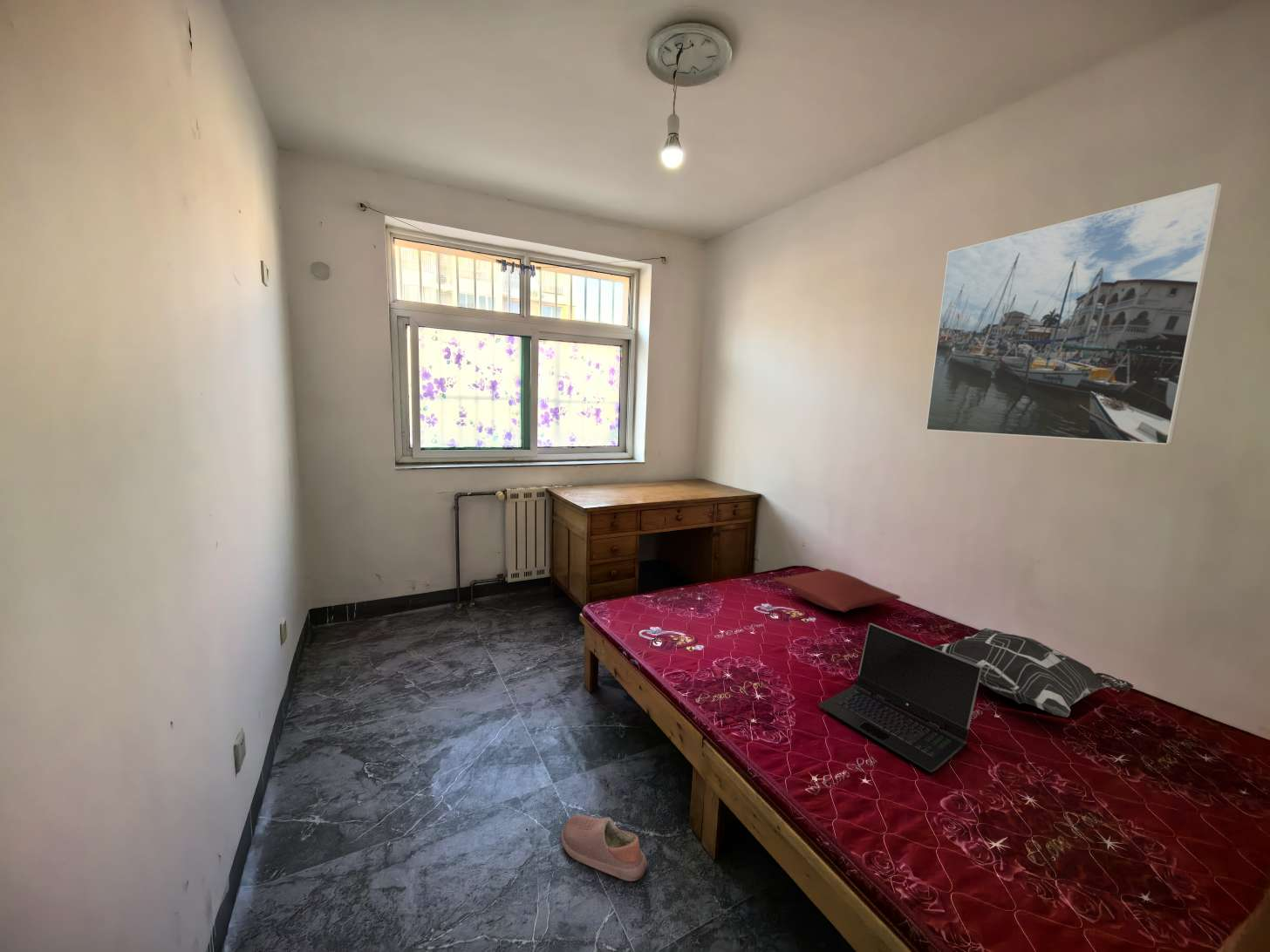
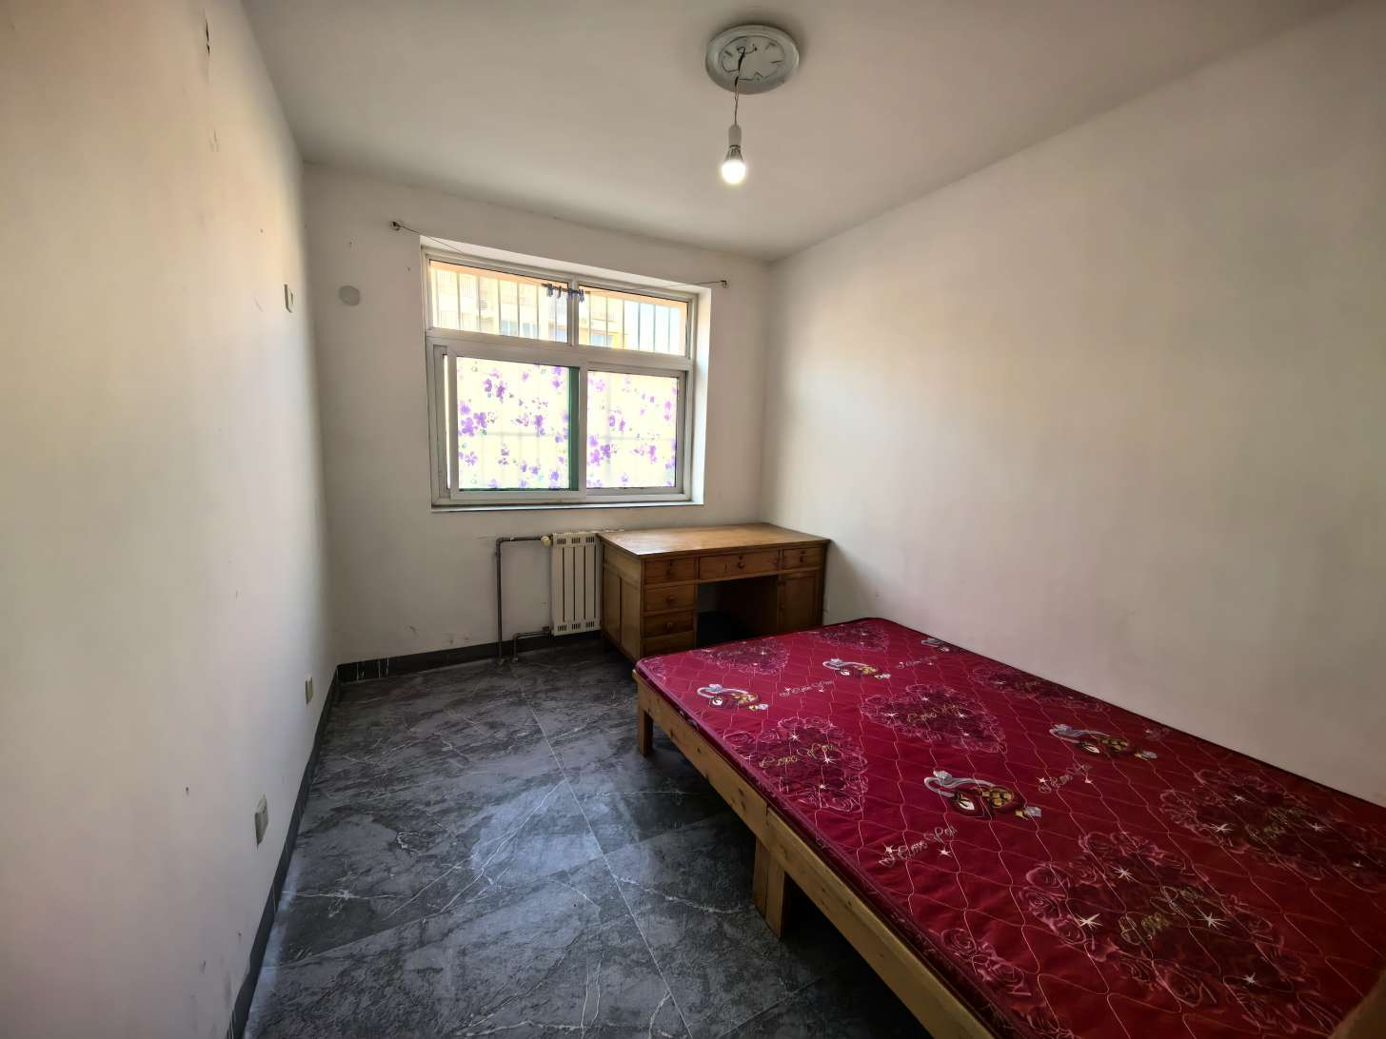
- decorative pillow (1022, 667)
- laptop computer (896, 689)
- shoe (604, 837)
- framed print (1042, 333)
- pillow (834, 588)
